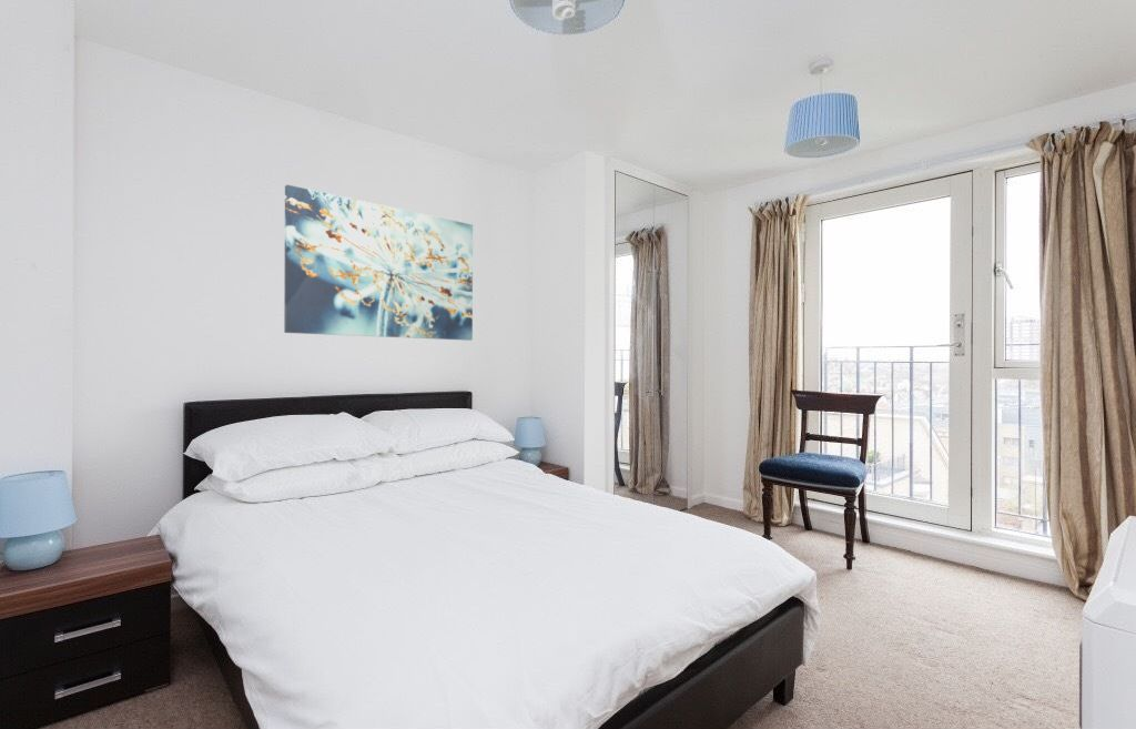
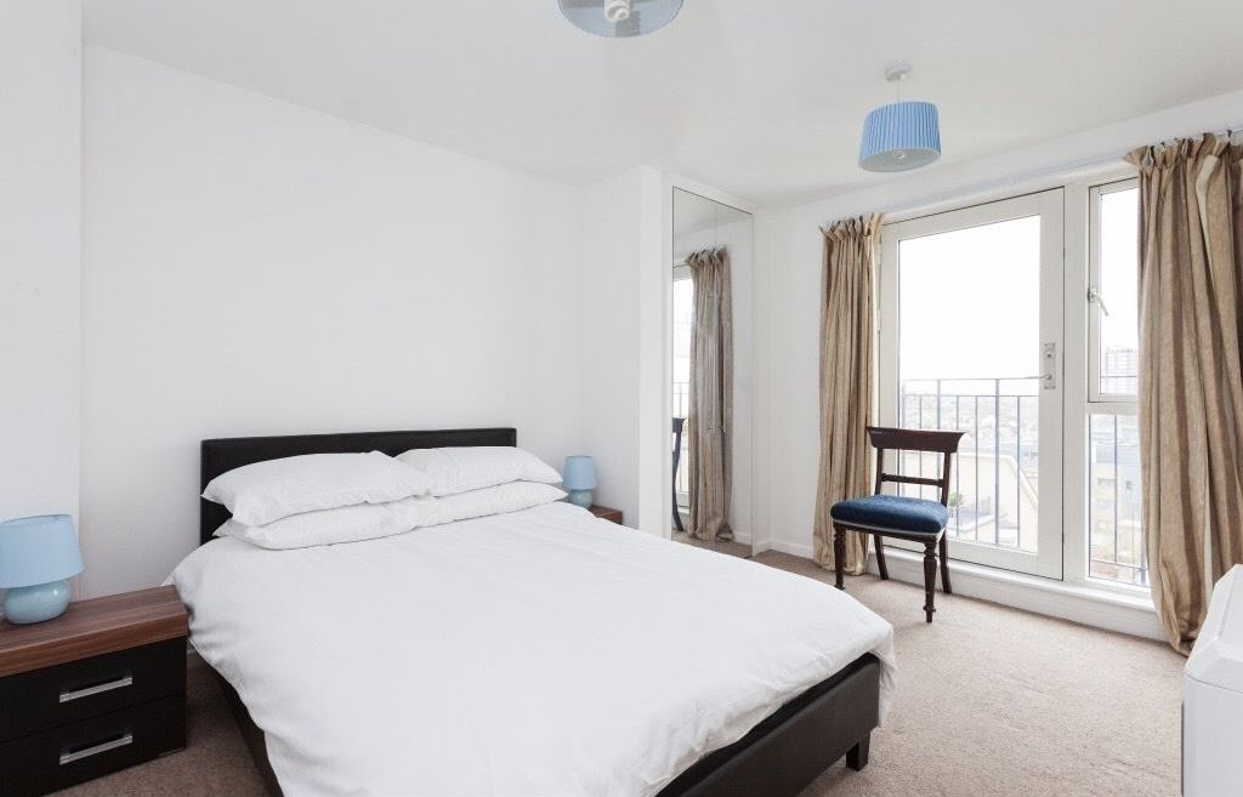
- wall art (389, 272)
